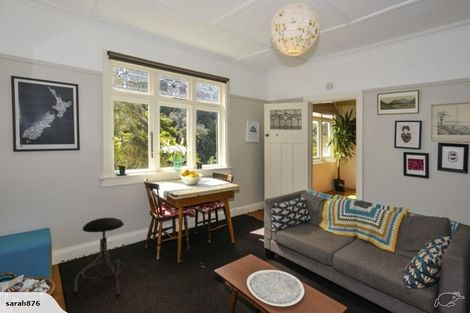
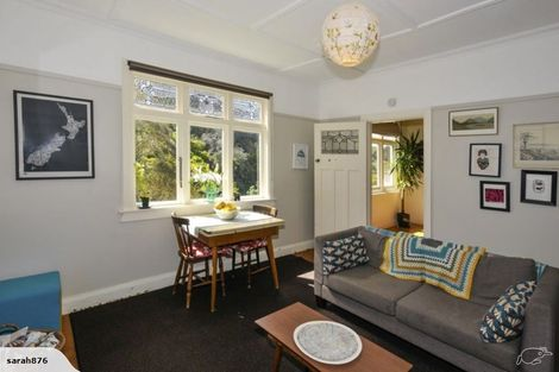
- stool (100, 253)
